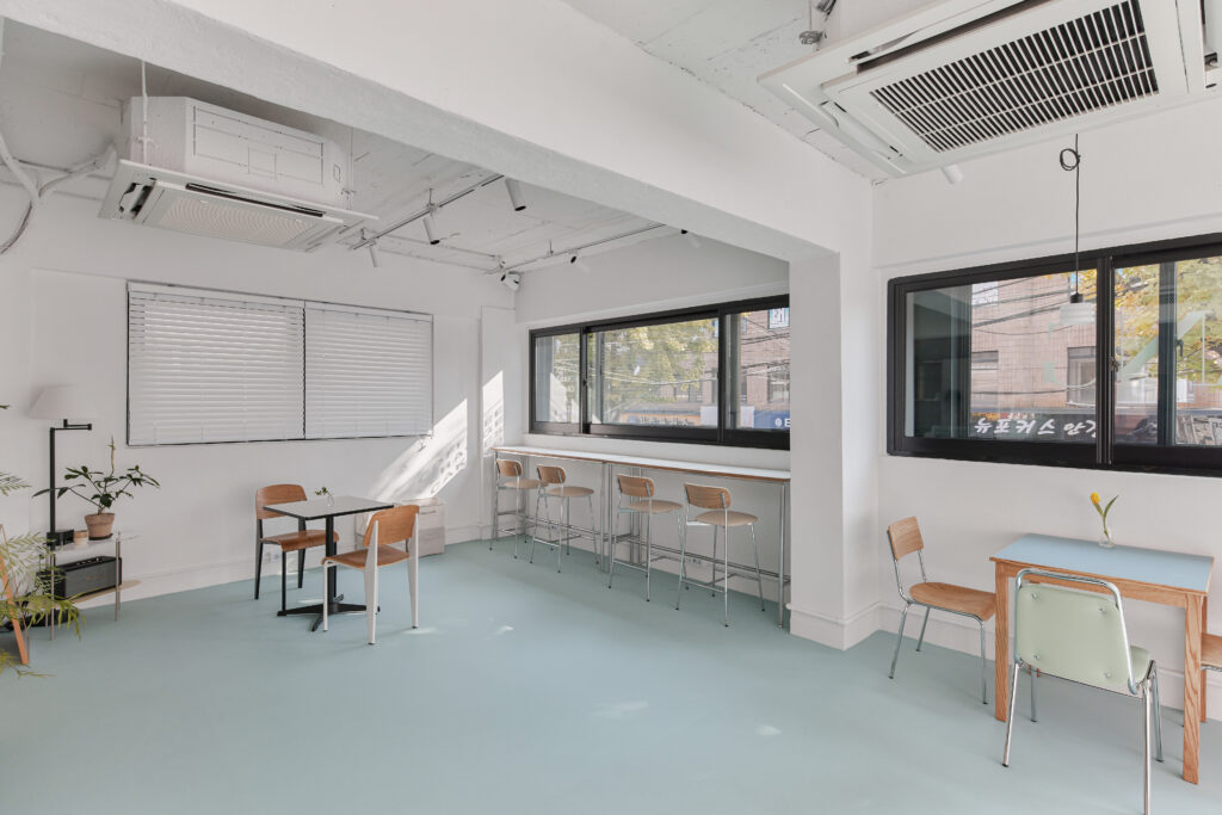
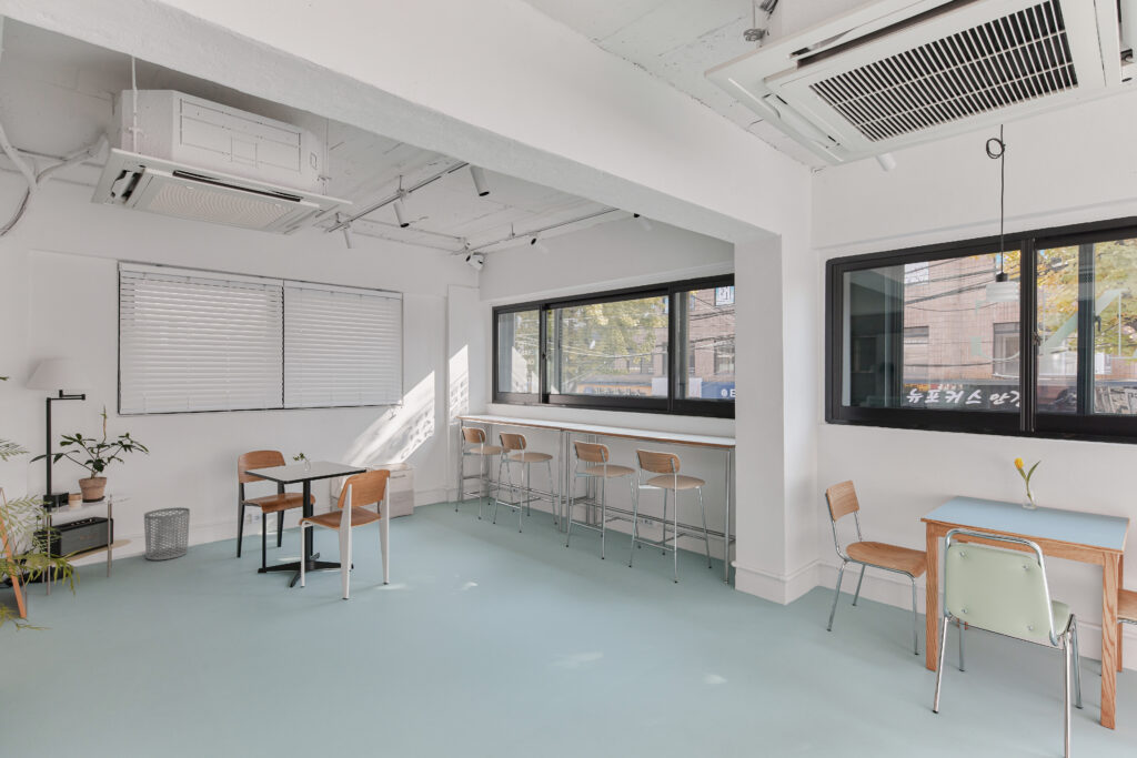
+ waste bin (167, 534)
